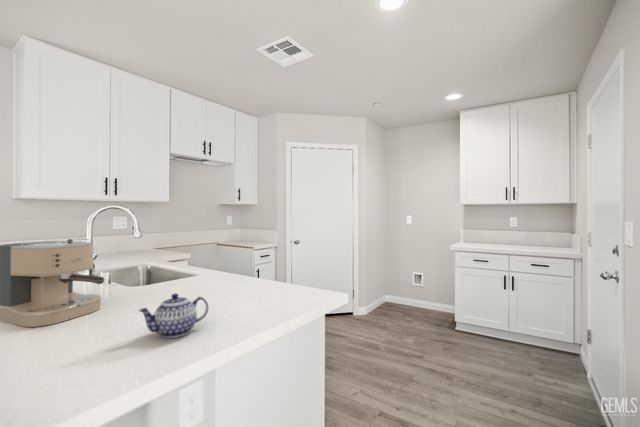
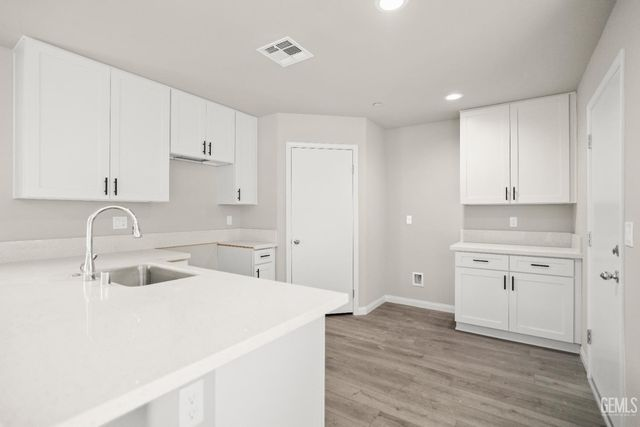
- teapot (175, 313)
- coffee maker (57, 276)
